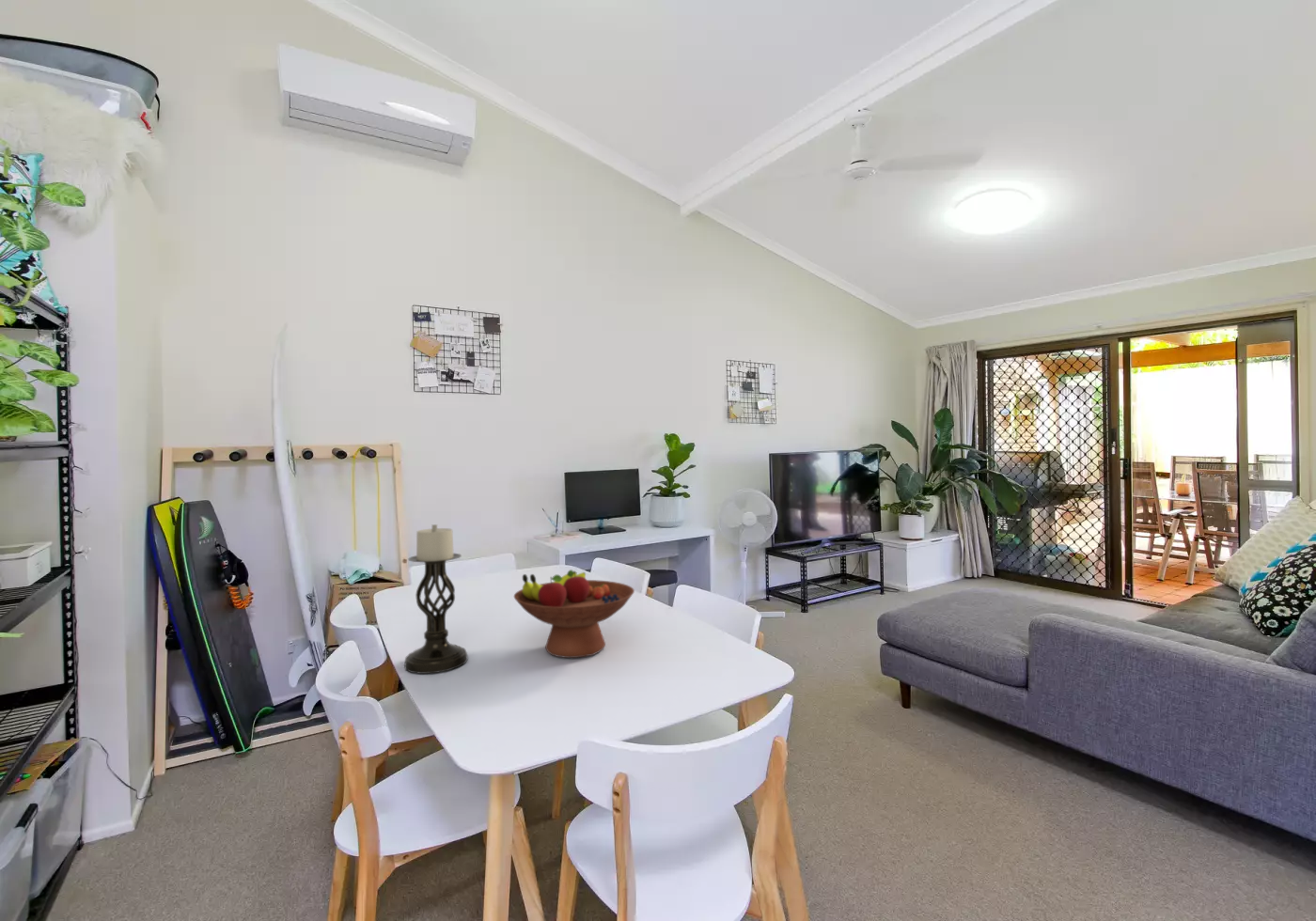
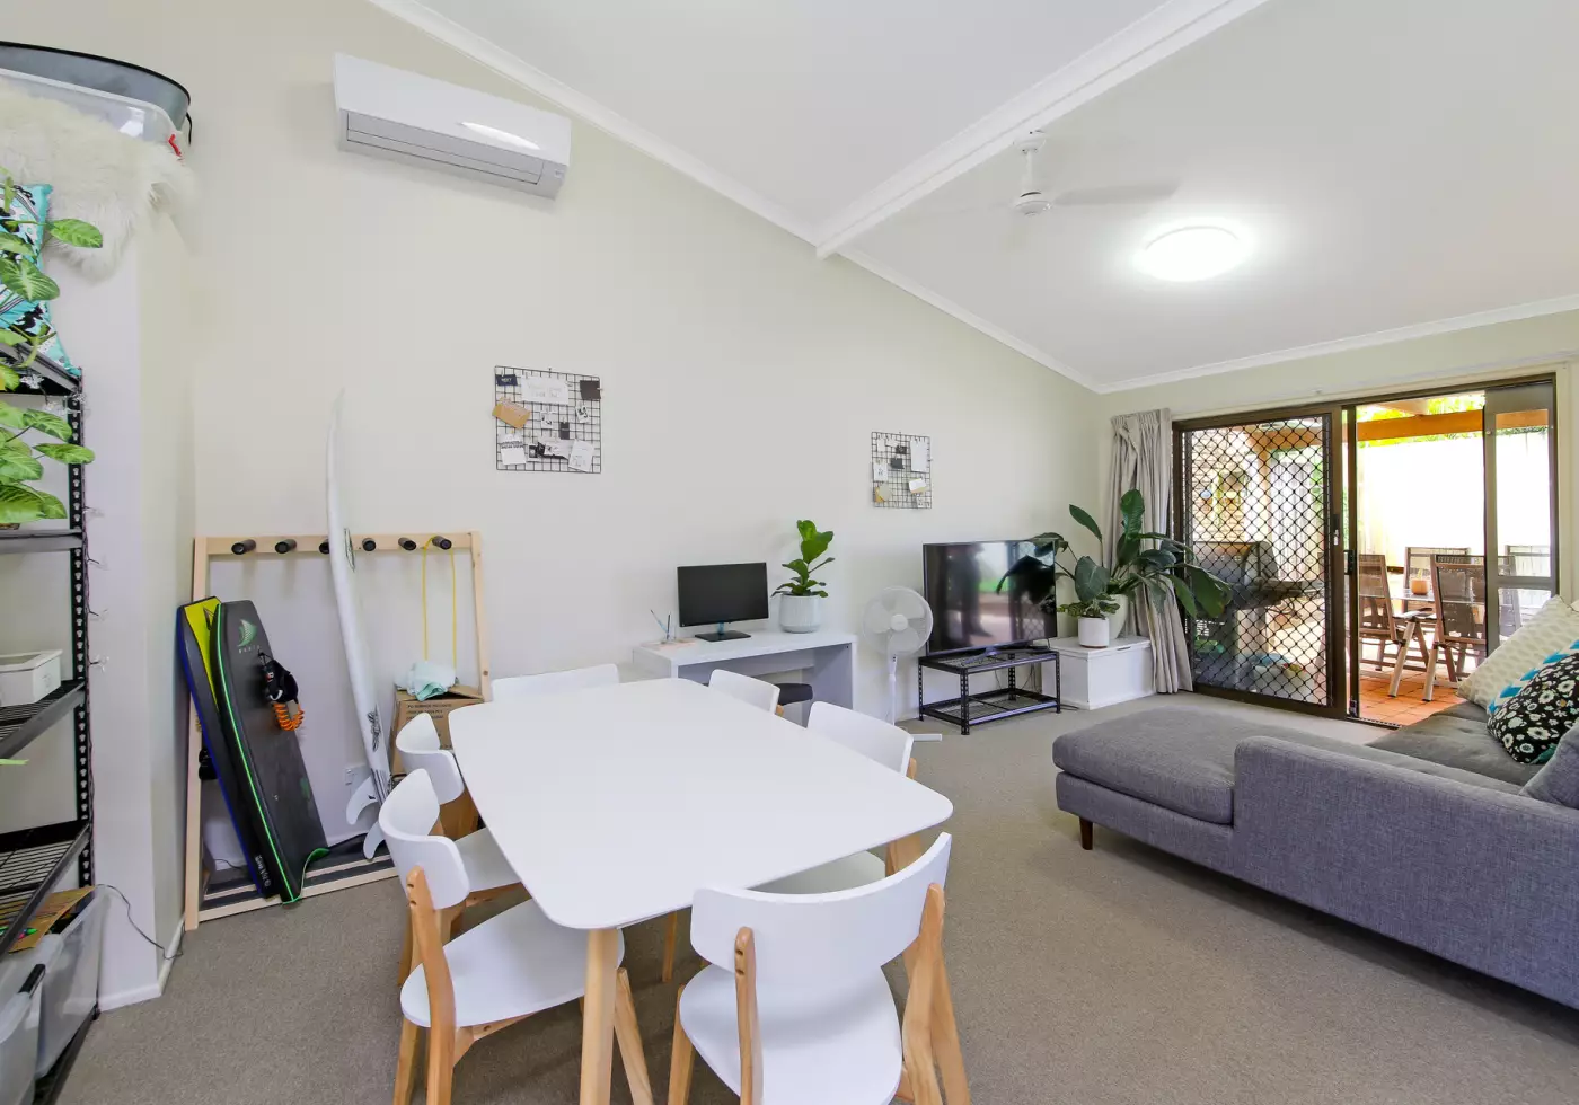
- candle holder (438, 593)
- fruit bowl (574, 609)
